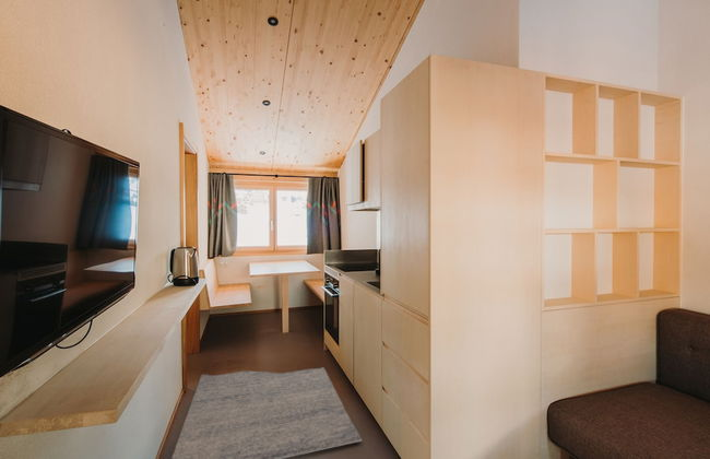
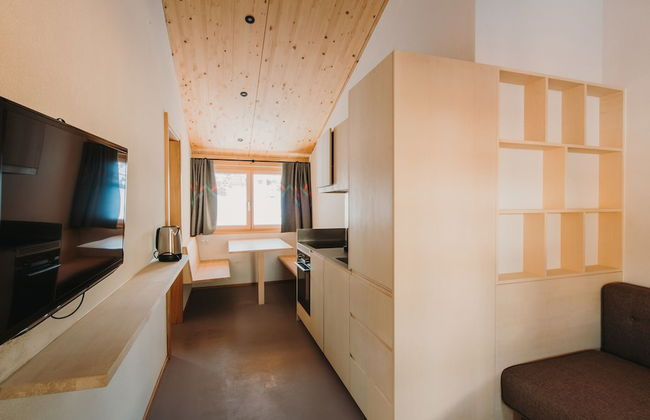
- rug (265, 388)
